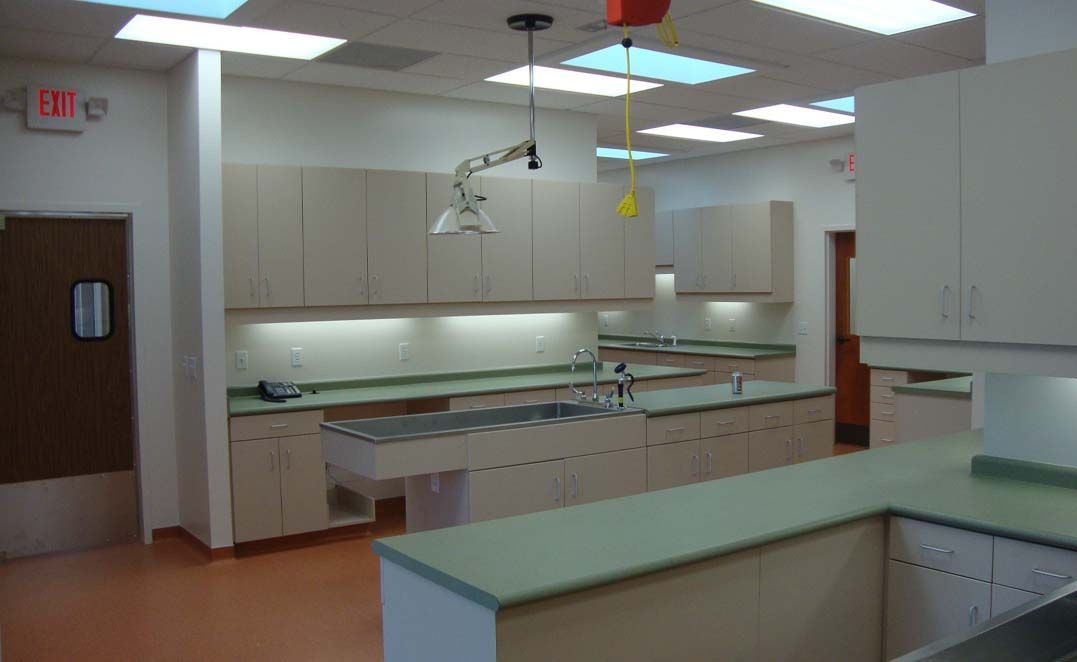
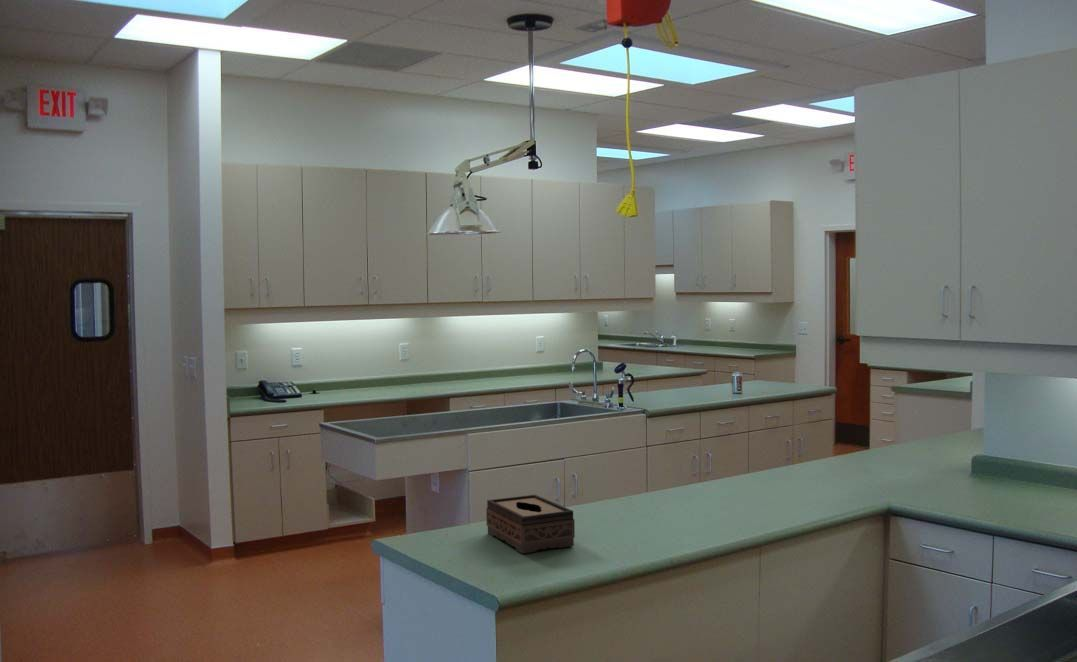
+ tissue box (529, 522)
